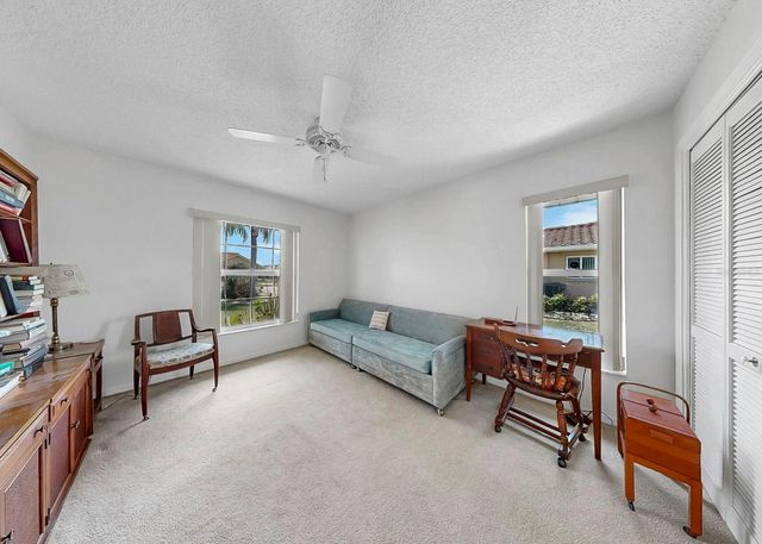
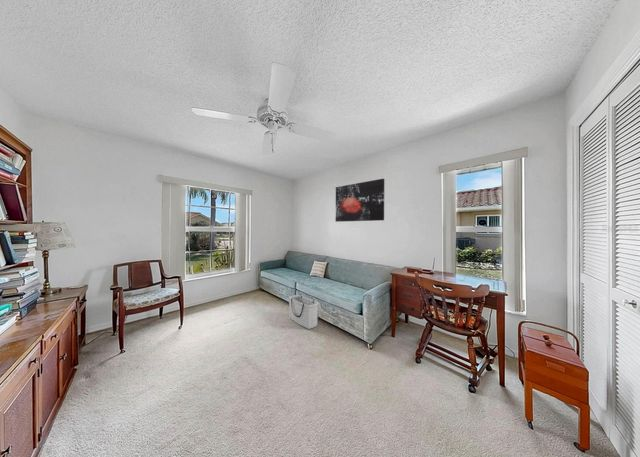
+ wall art (357, 202)
+ storage bin (302, 310)
